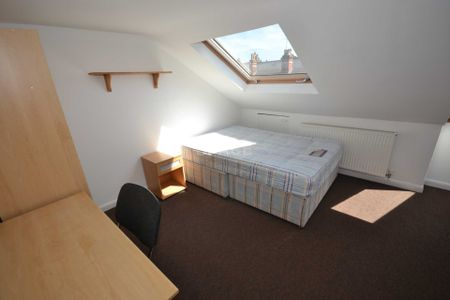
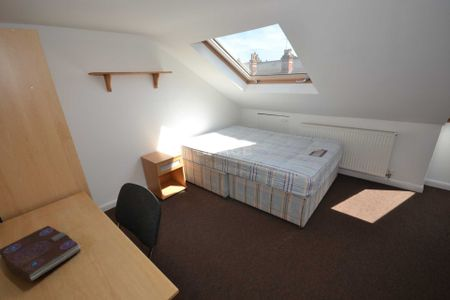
+ book (40, 249)
